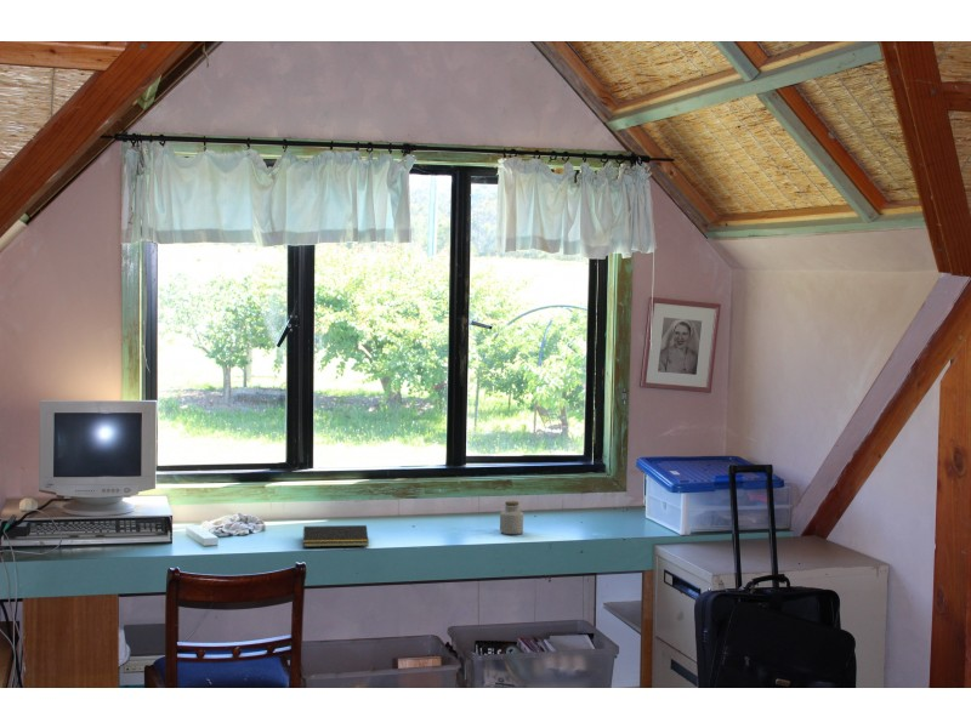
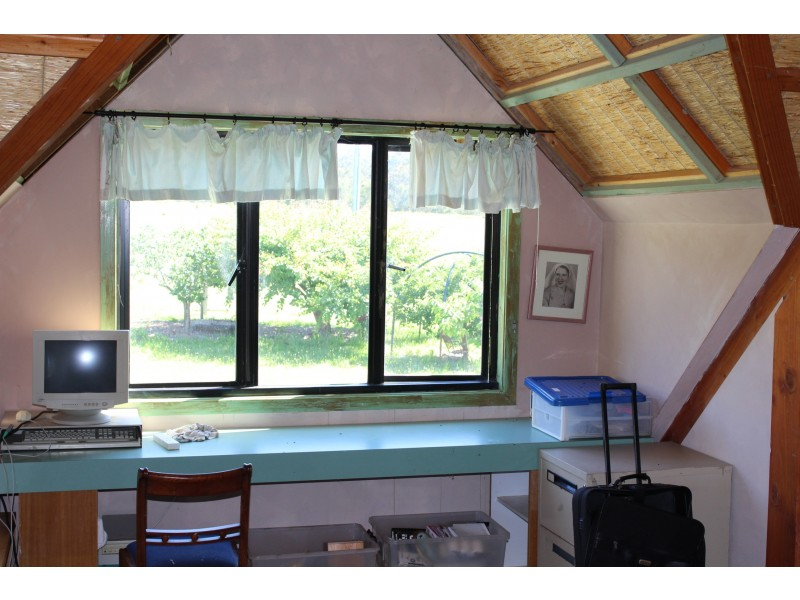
- notepad (335, 535)
- jar (511, 517)
